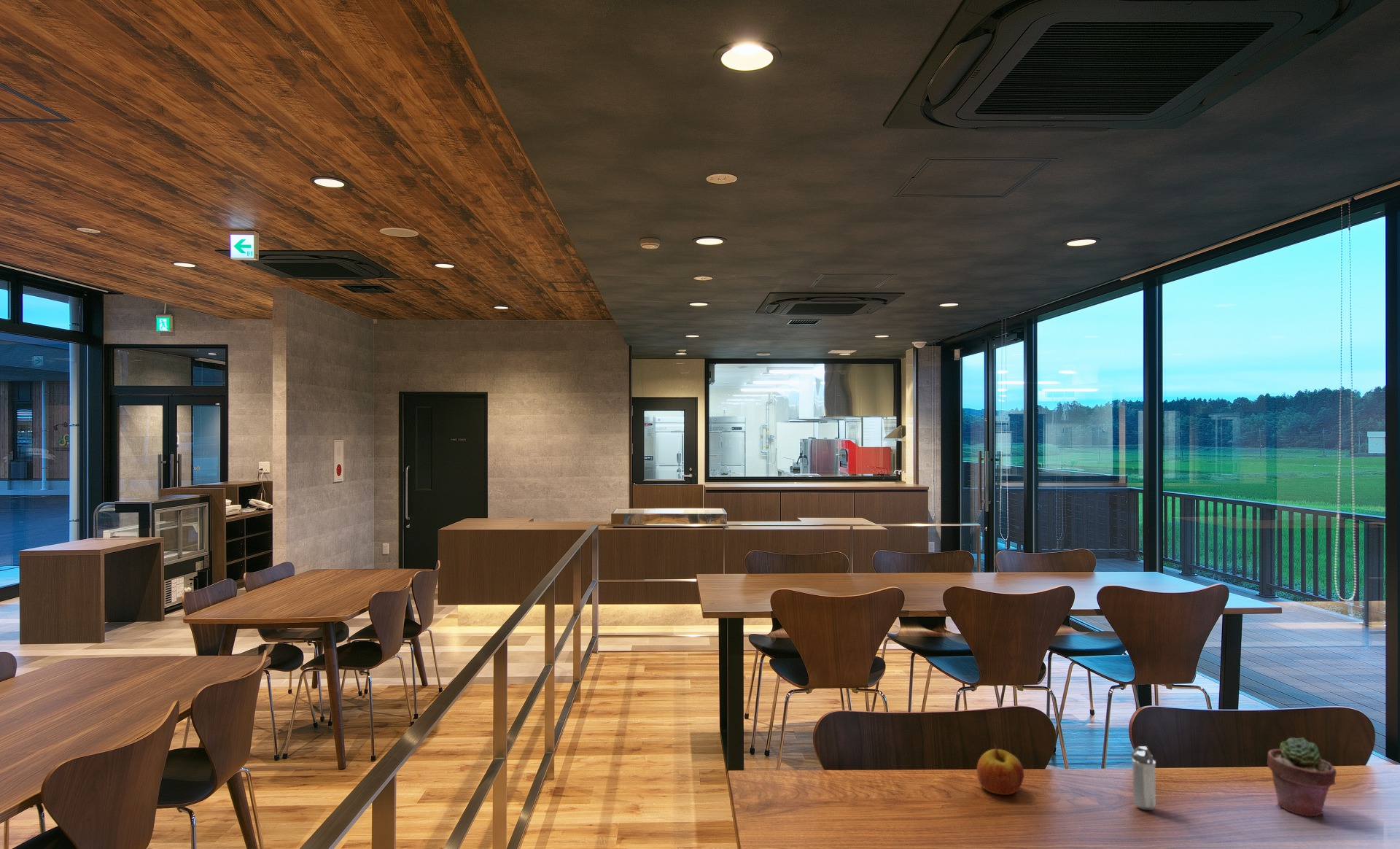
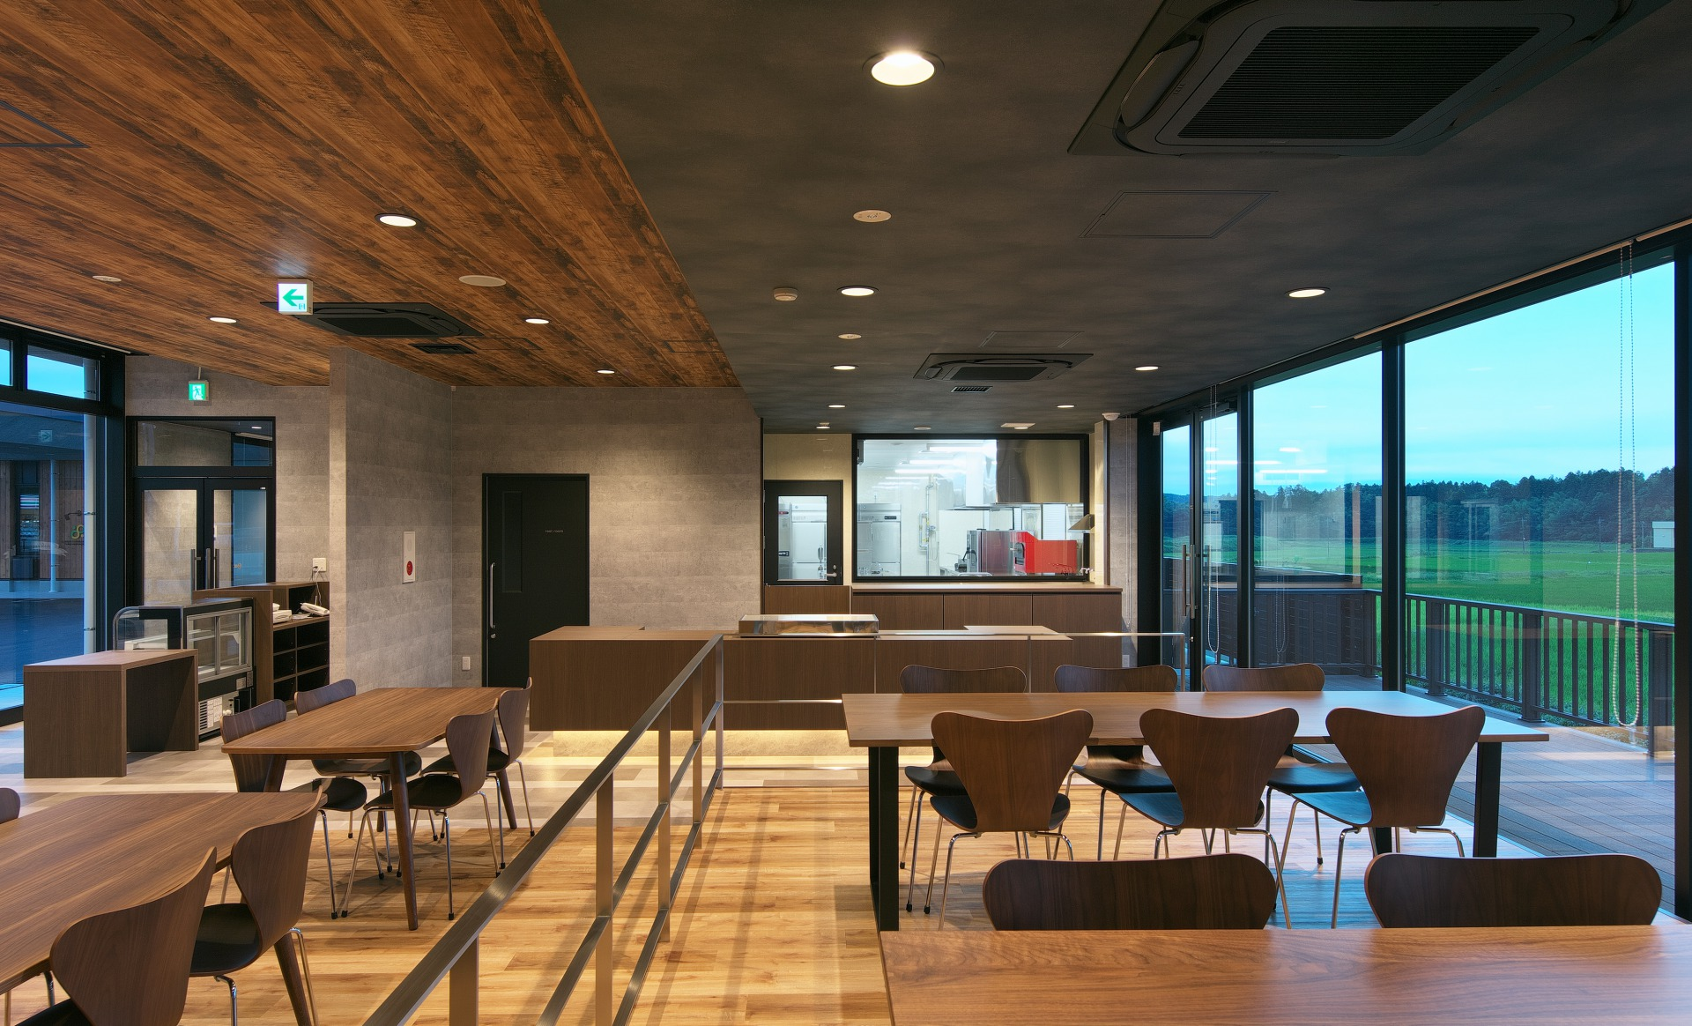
- apple (1000, 768)
- shaker (1143, 777)
- potted succulent (1300, 774)
